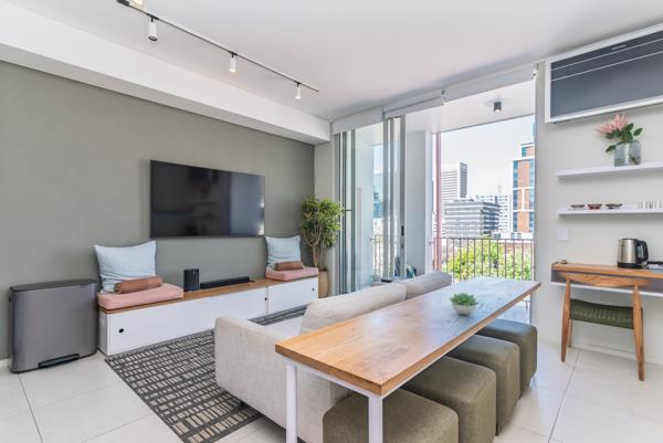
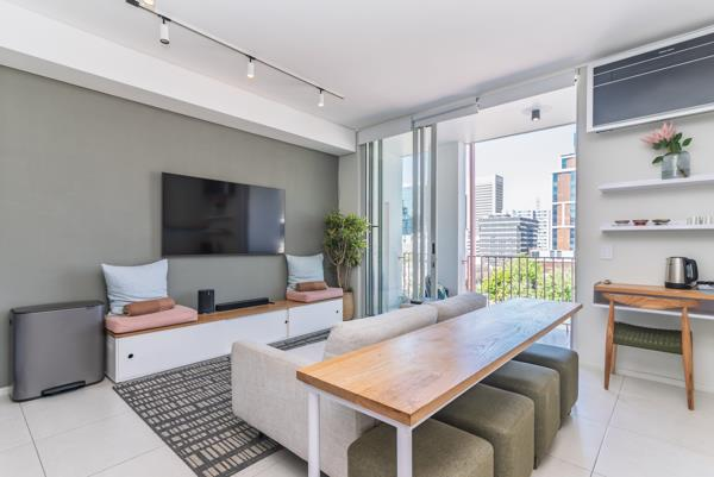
- succulent plant (463, 304)
